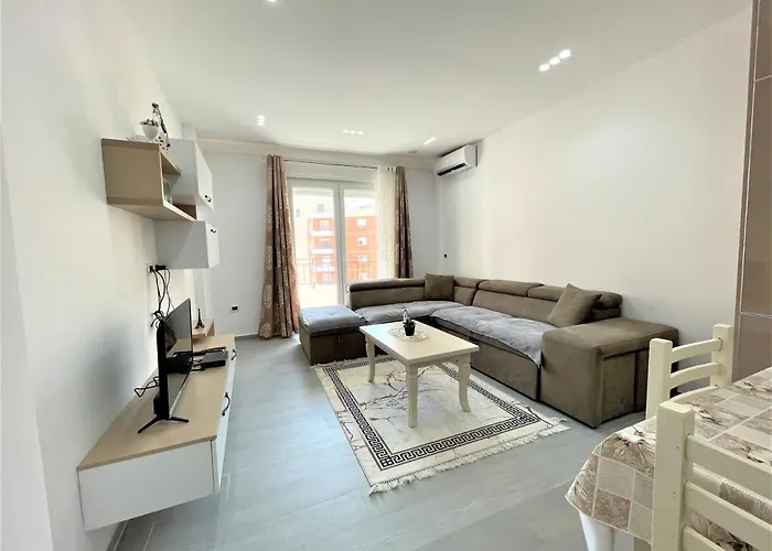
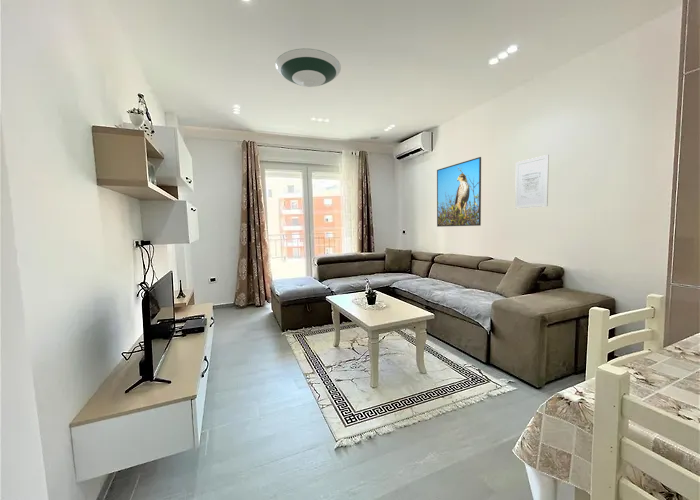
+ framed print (456, 195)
+ wall art (531, 183)
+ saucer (308, 76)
